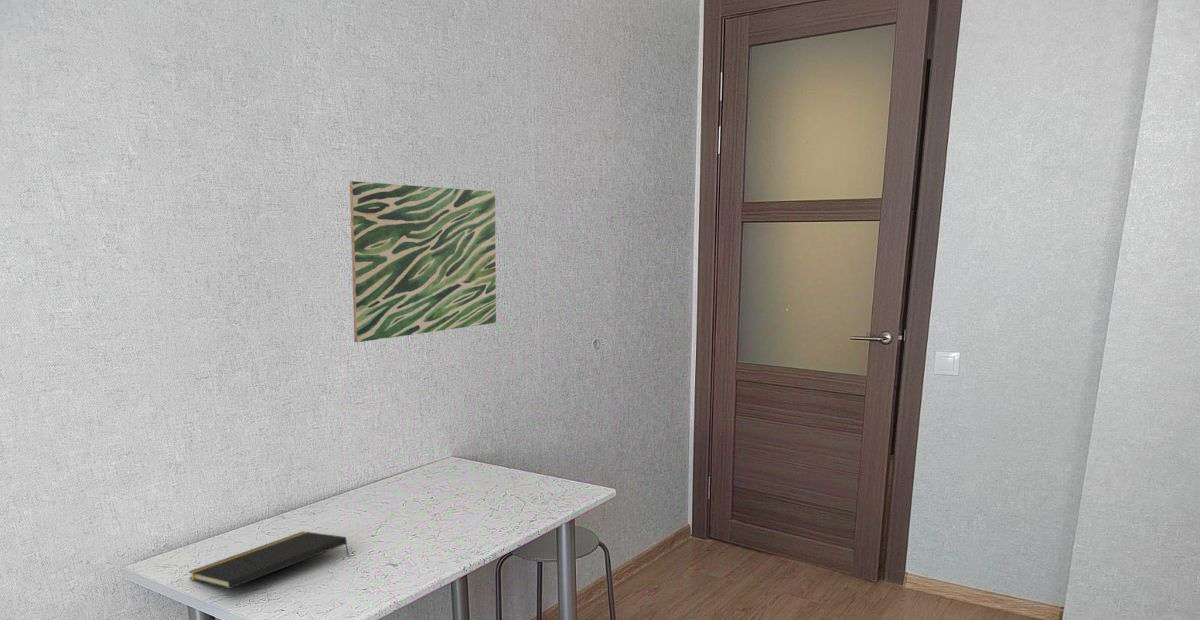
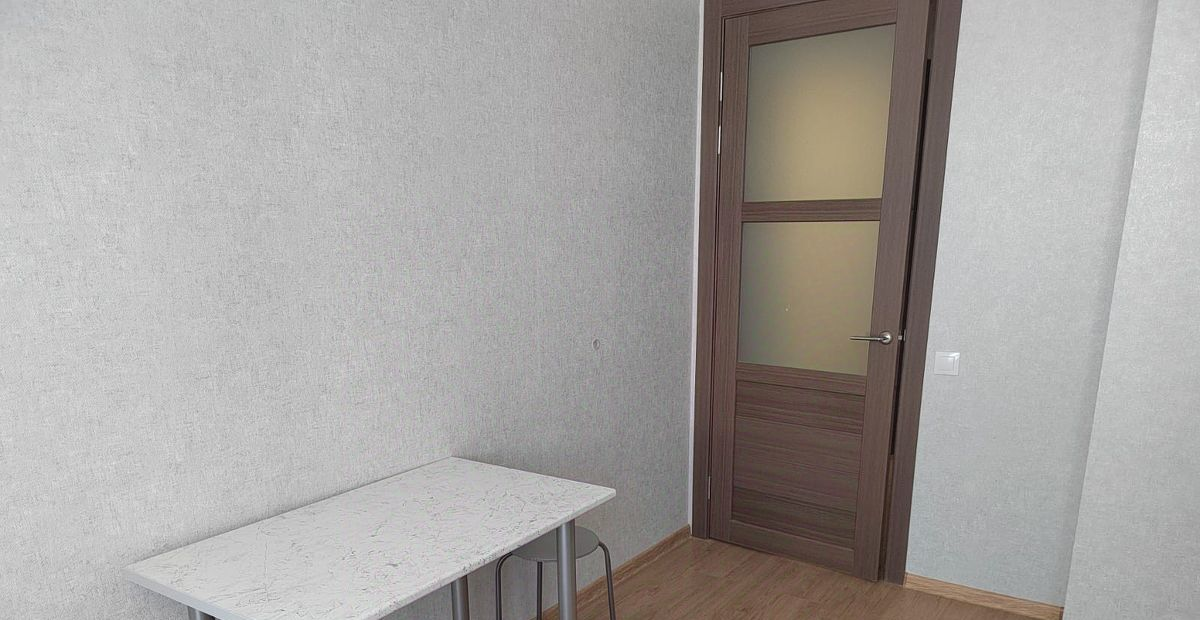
- wall art (431, 260)
- notepad (269, 557)
